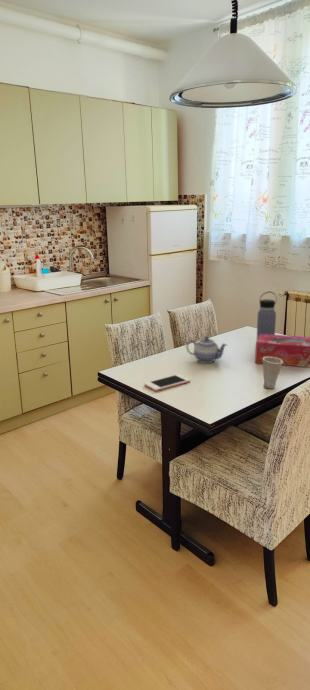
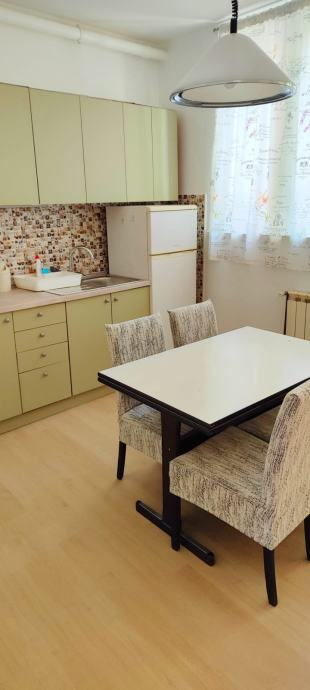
- cell phone (167, 382)
- cup (272, 373)
- teapot (206, 348)
- water bottle (266, 320)
- tissue box (289, 350)
